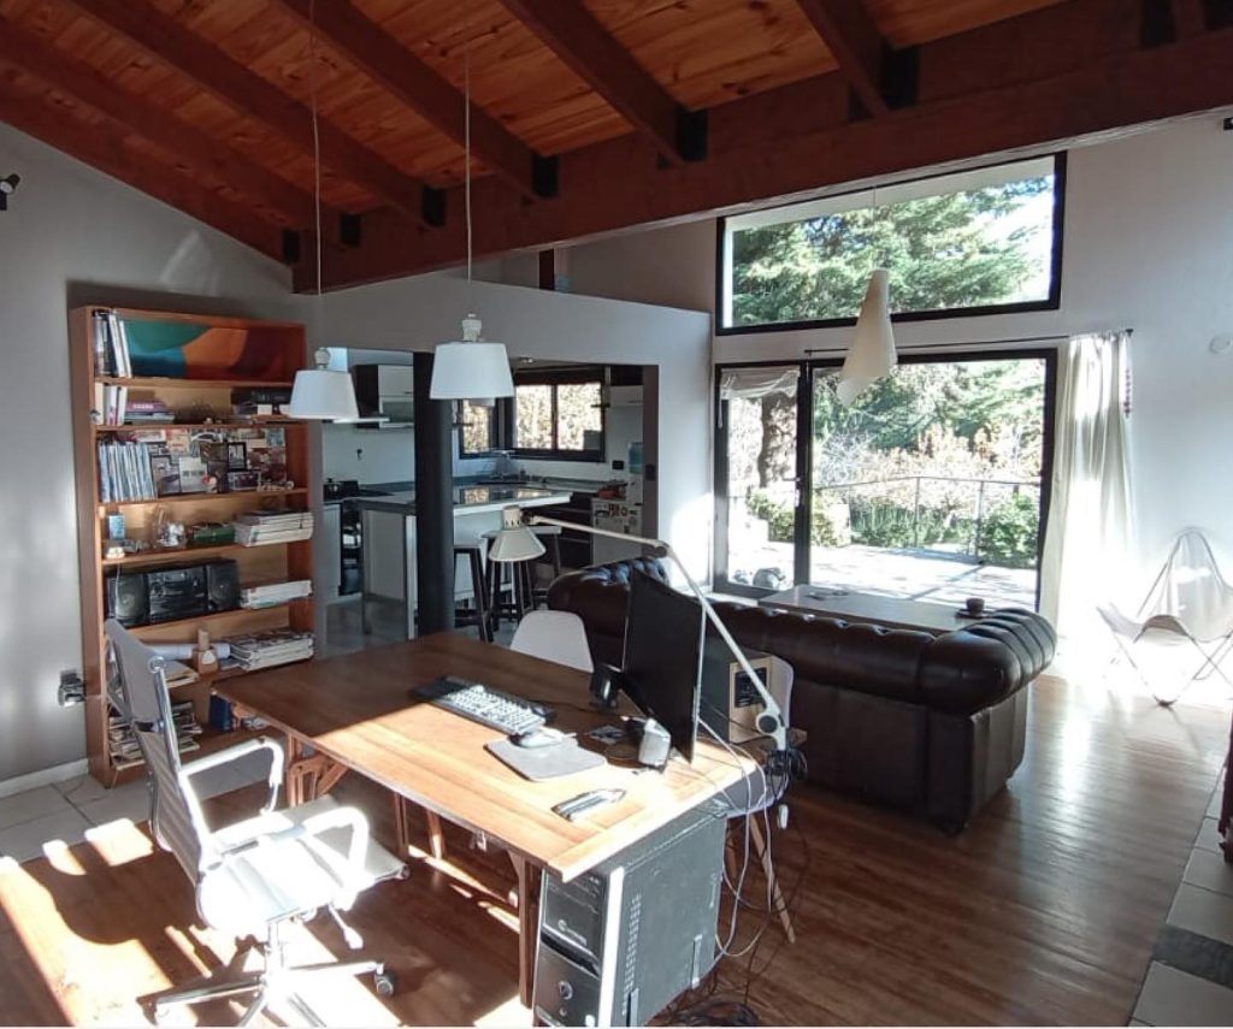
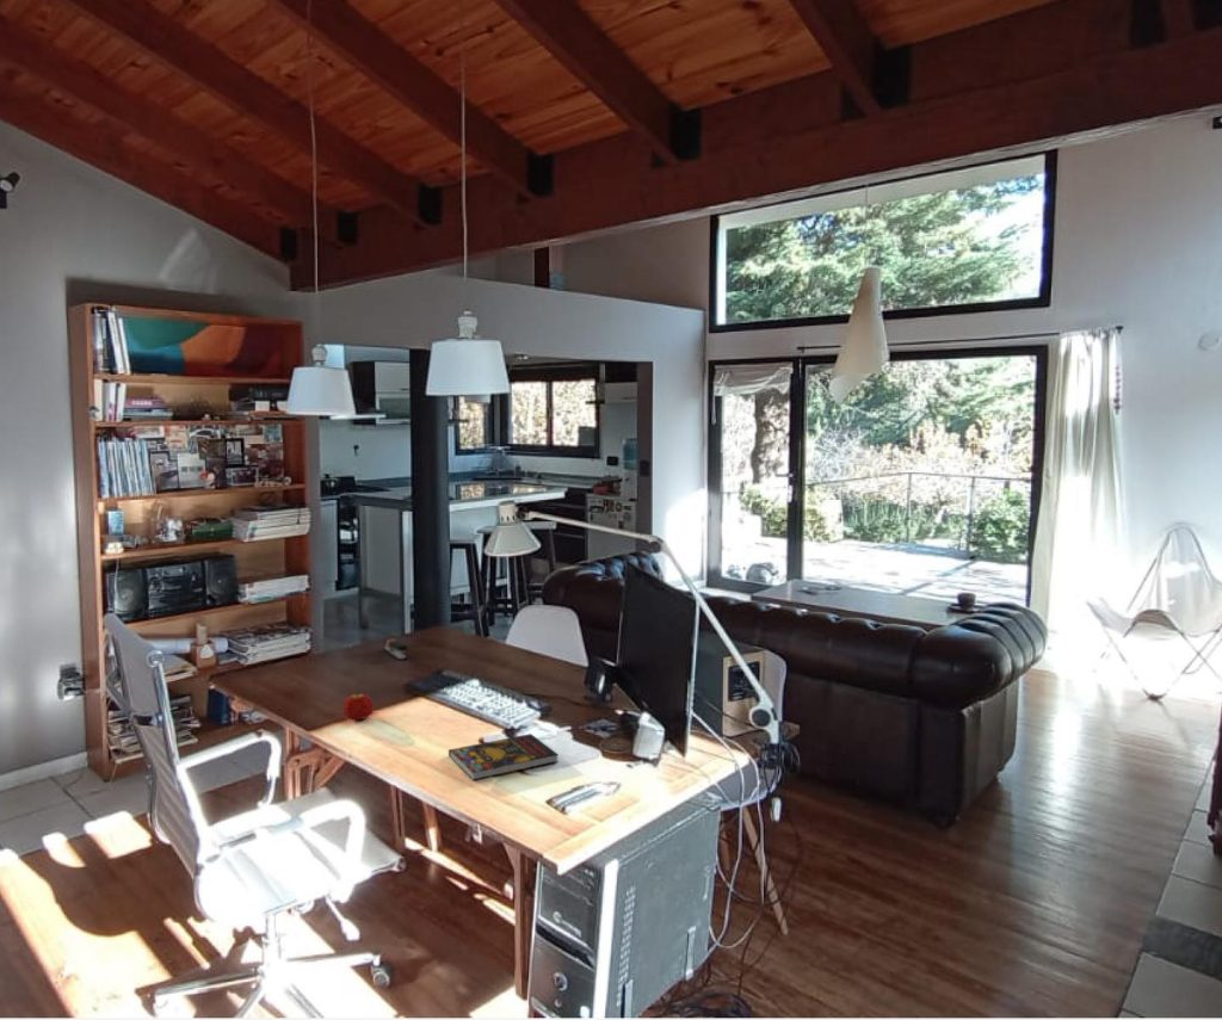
+ stapler (395, 647)
+ book (502, 754)
+ fruit (358, 705)
